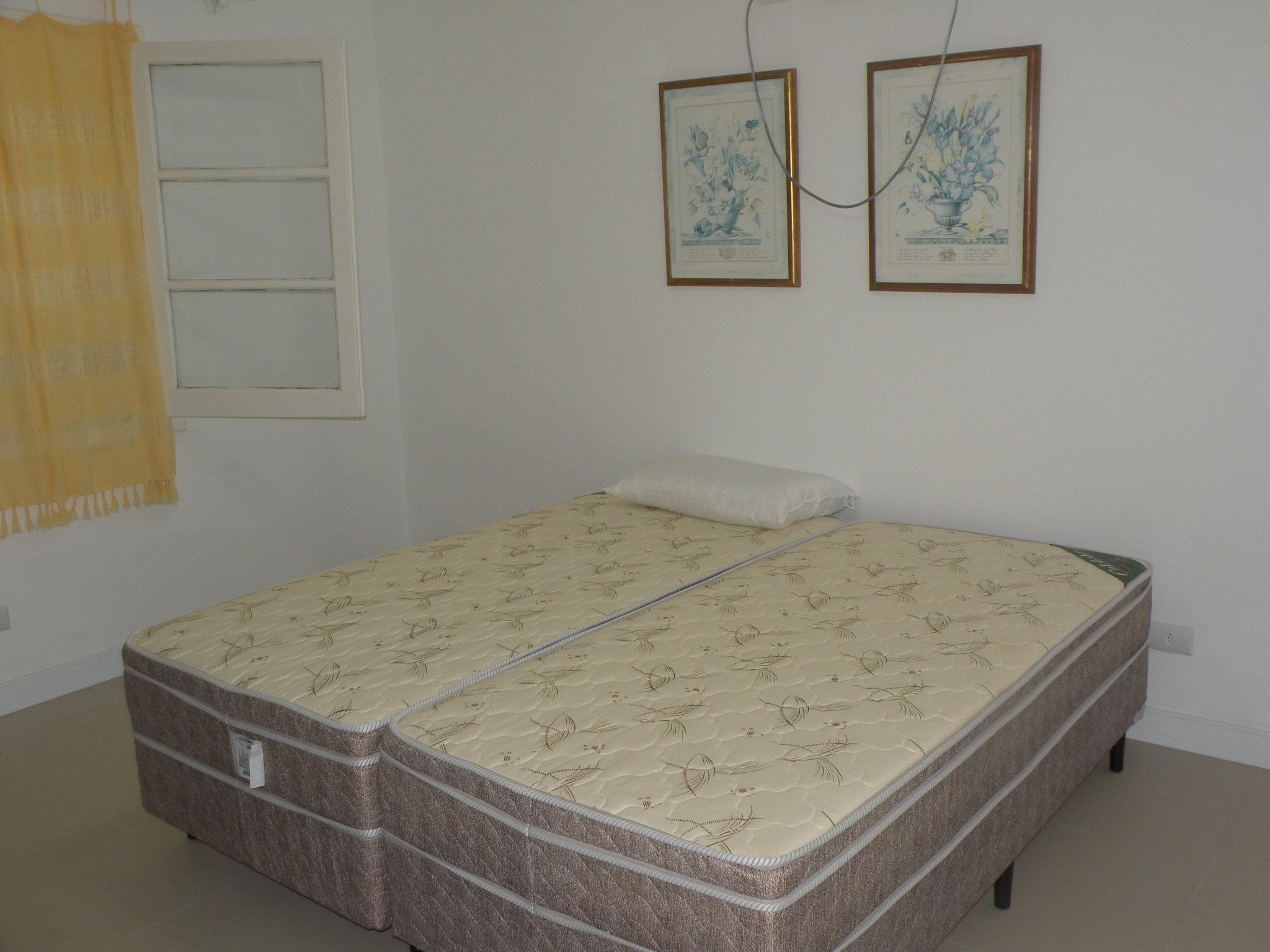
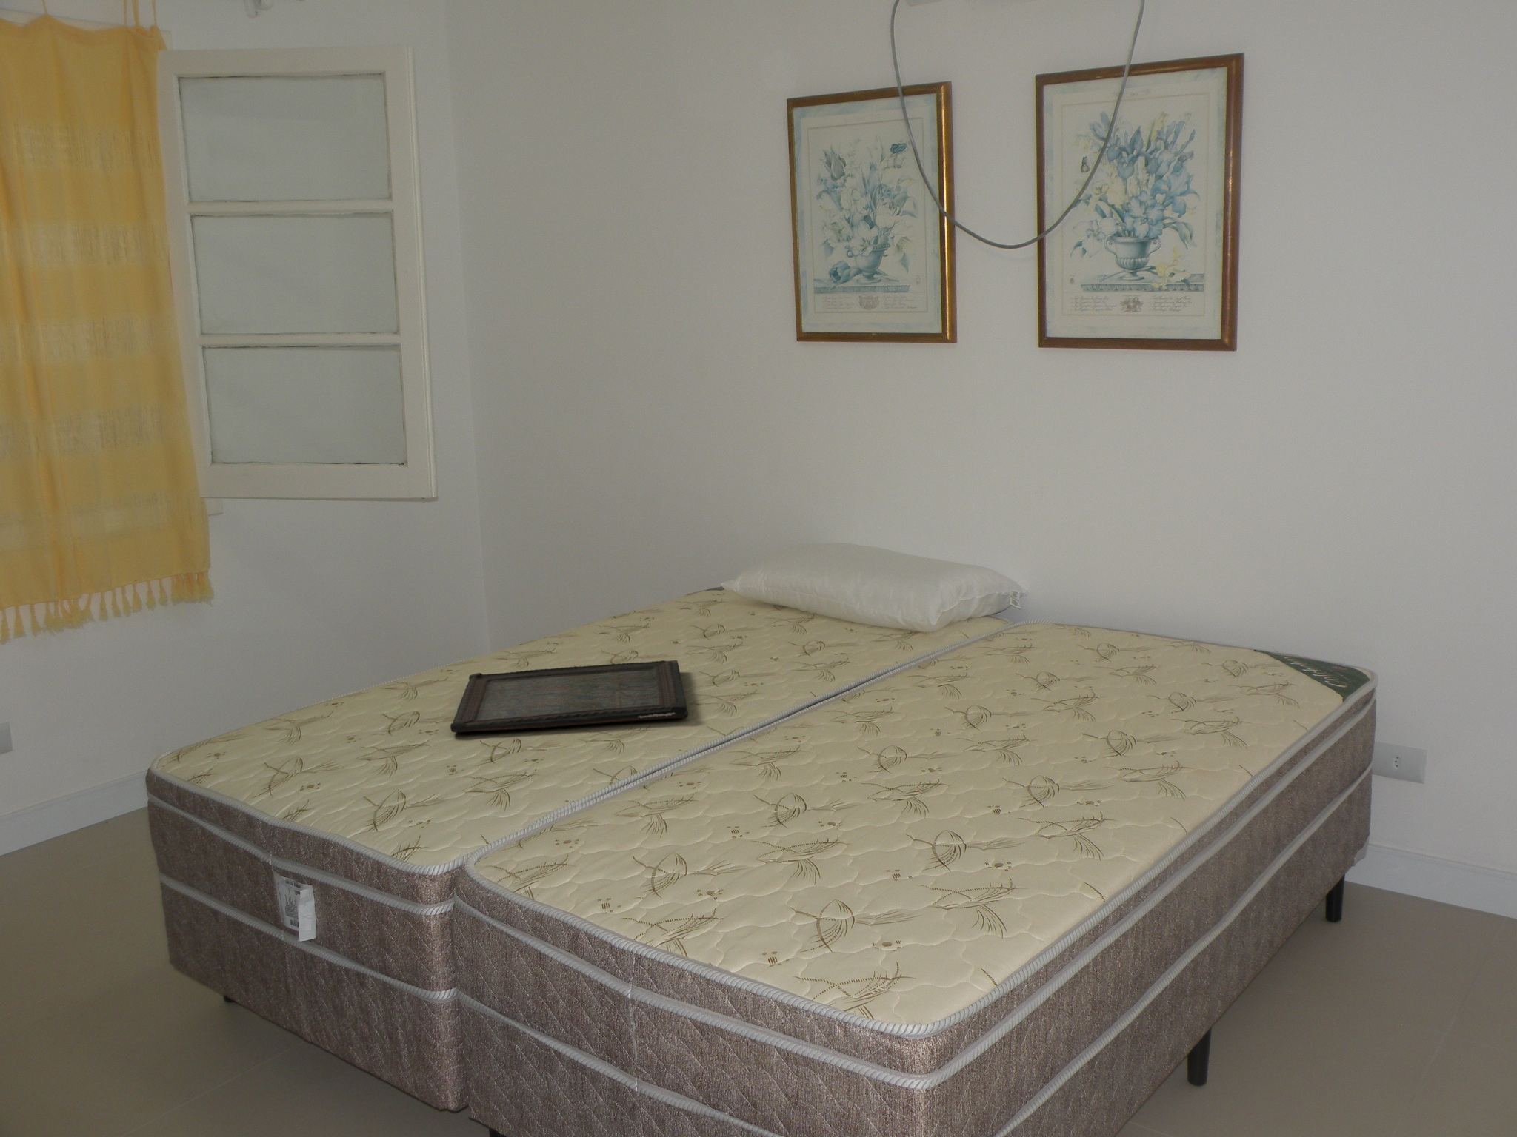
+ serving tray (573, 693)
